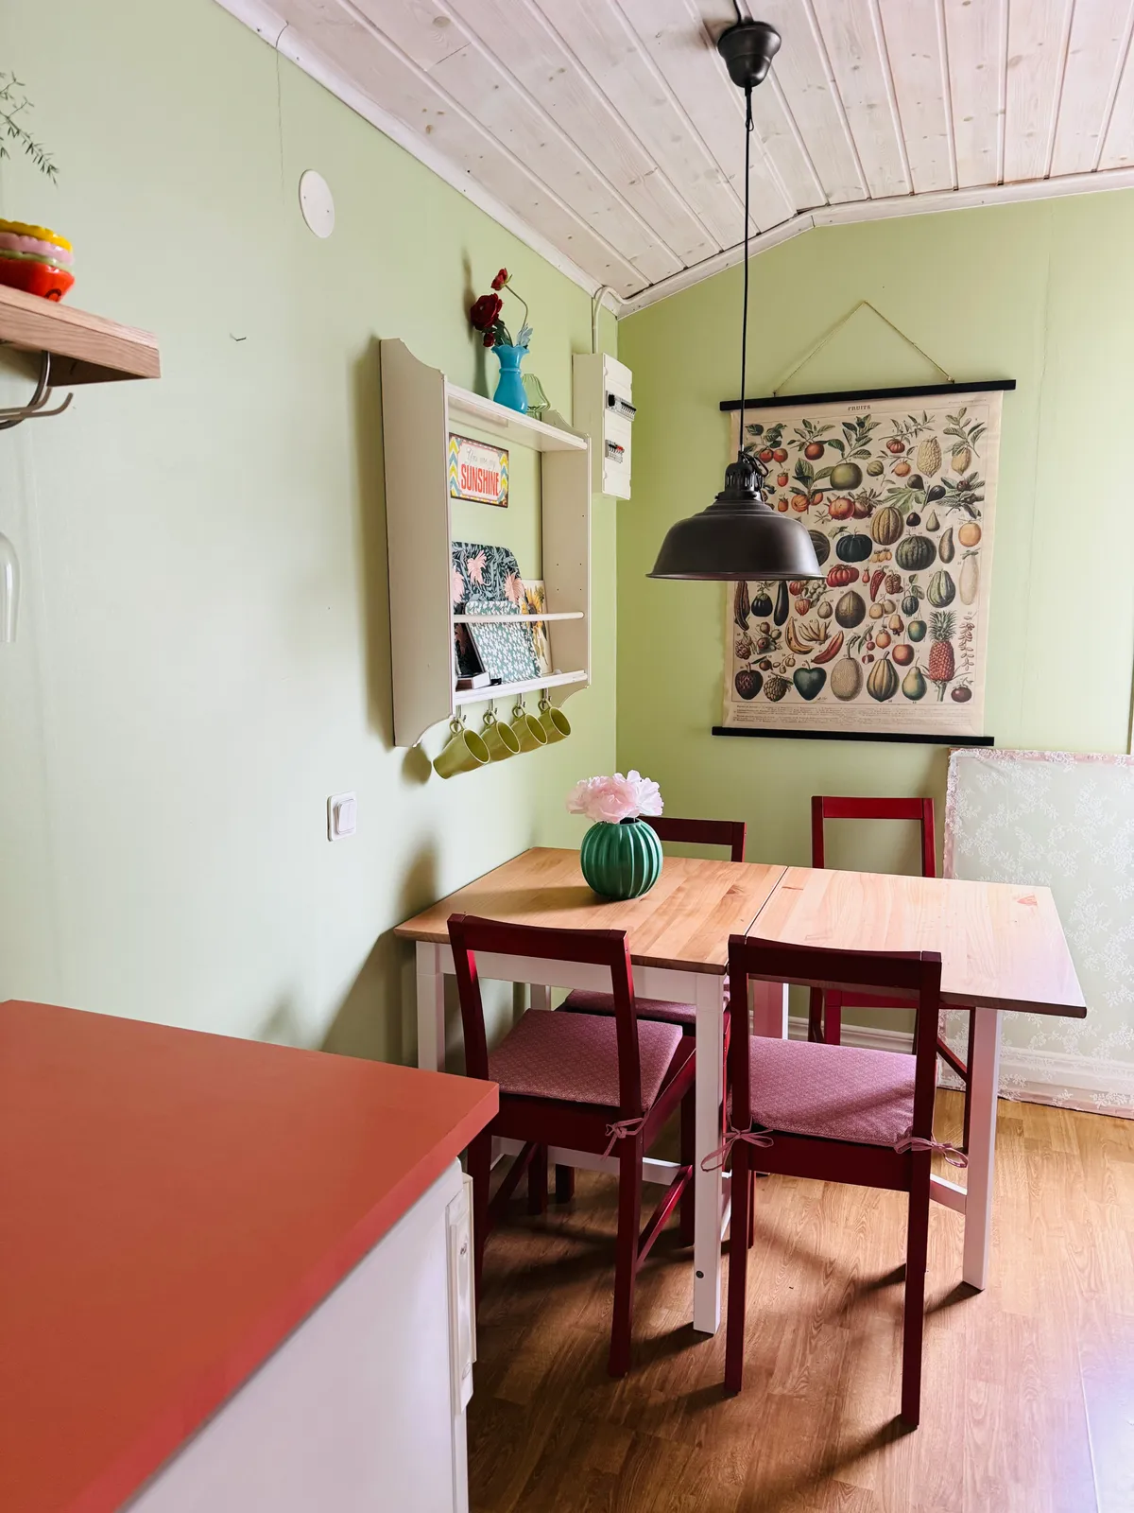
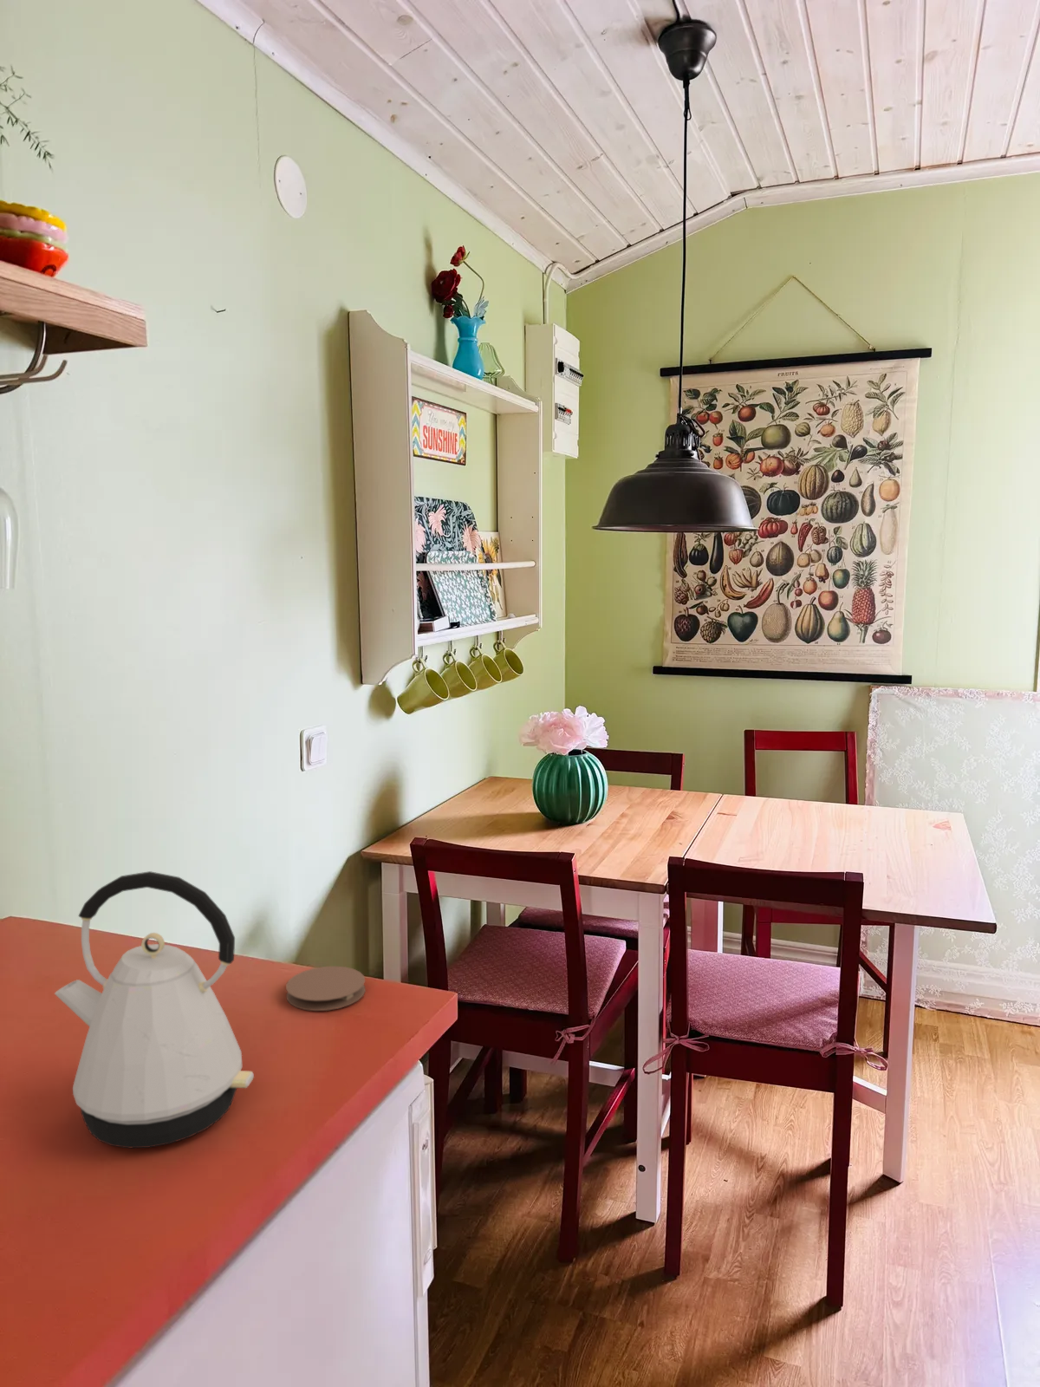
+ coaster (326, 987)
+ kettle (150, 994)
